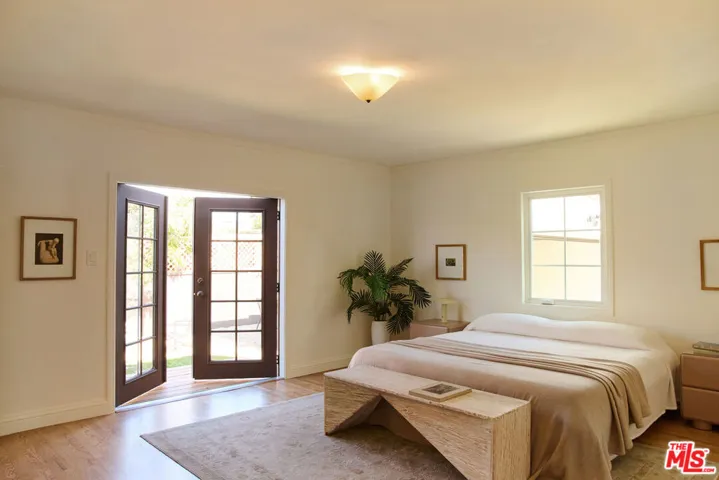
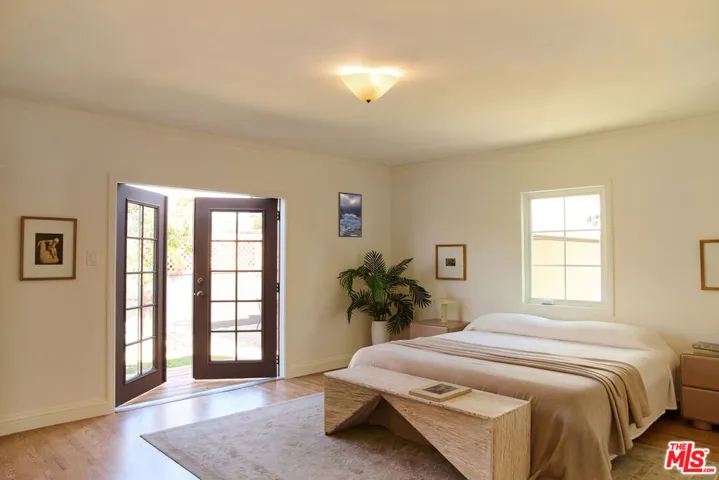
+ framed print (350, 215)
